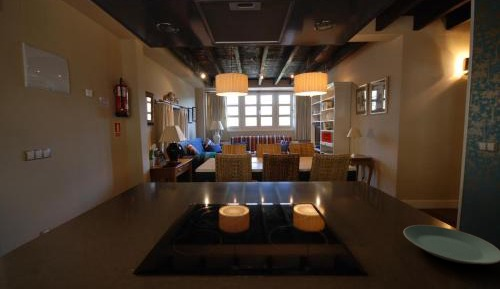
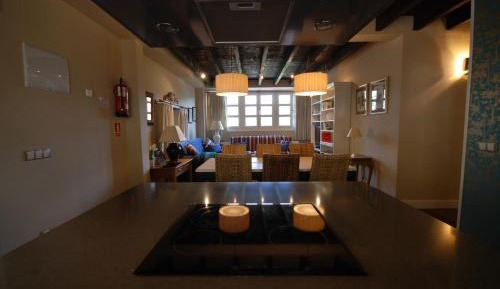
- plate (447, 244)
